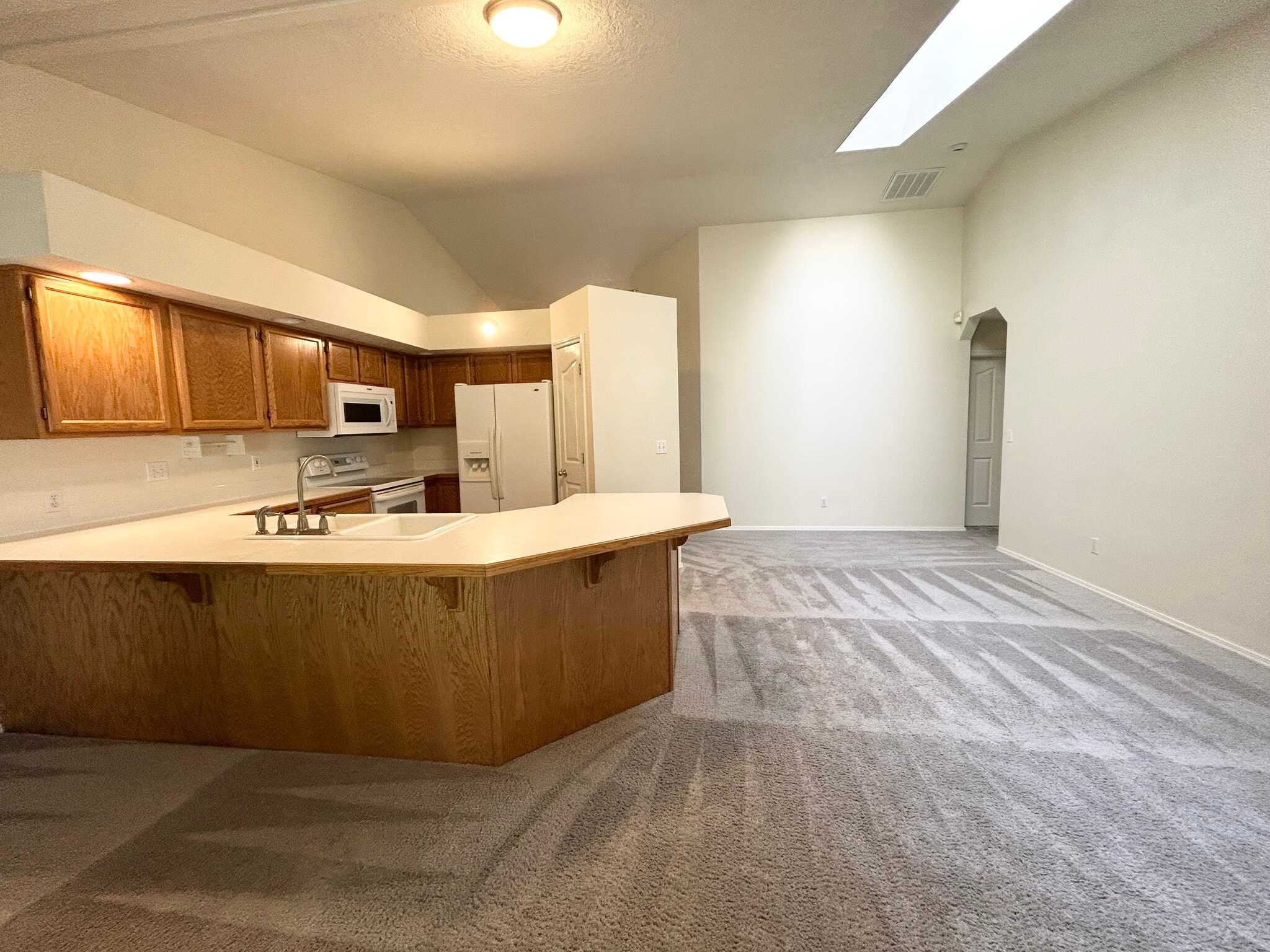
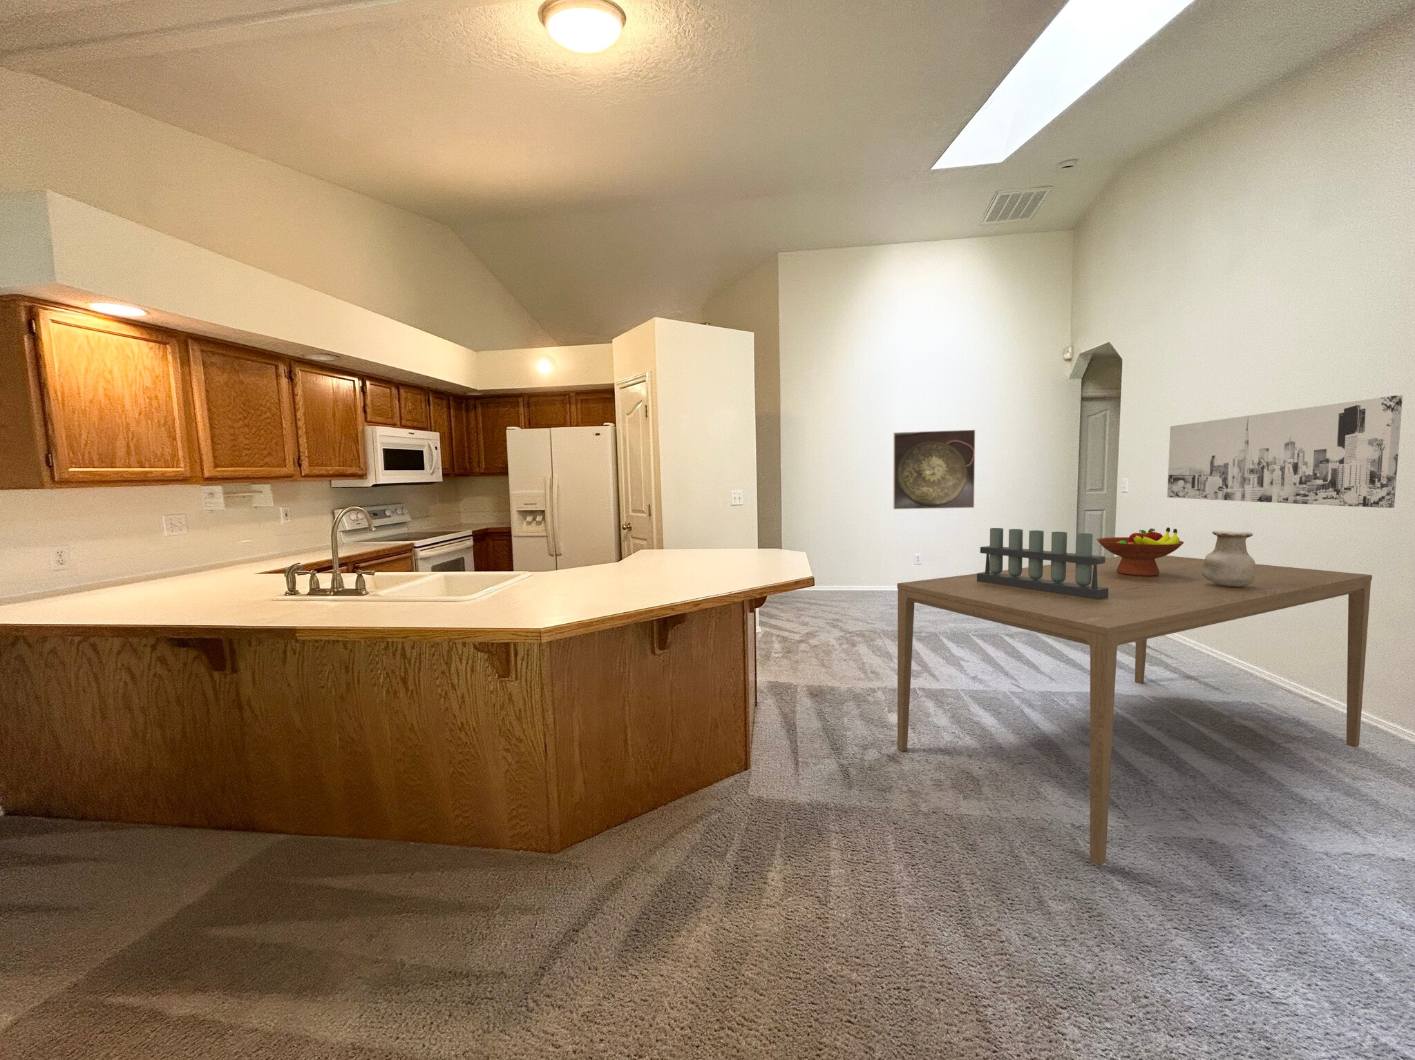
+ dining table (1135, 664)
+ vase (1228, 558)
+ wall art (1258, 458)
+ fruit bowl (1138, 550)
+ candle holder (1037, 559)
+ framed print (934, 470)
